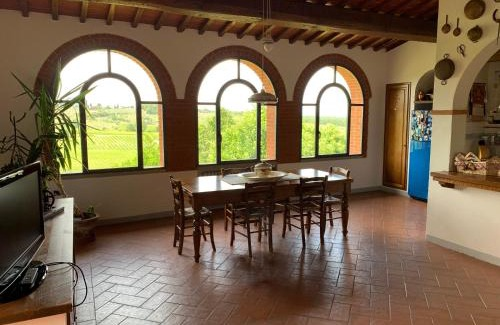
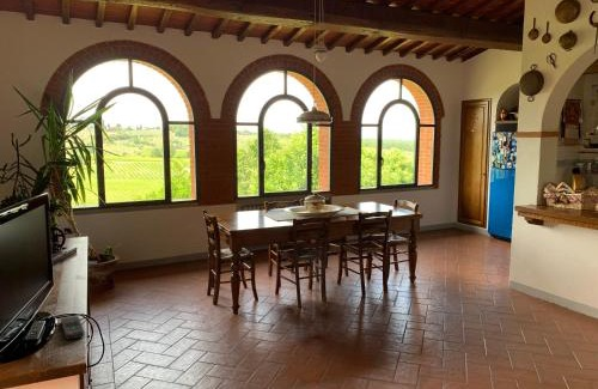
+ remote control (72, 326)
